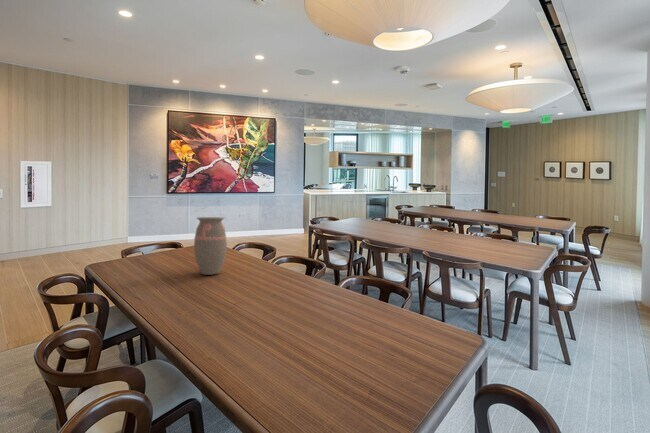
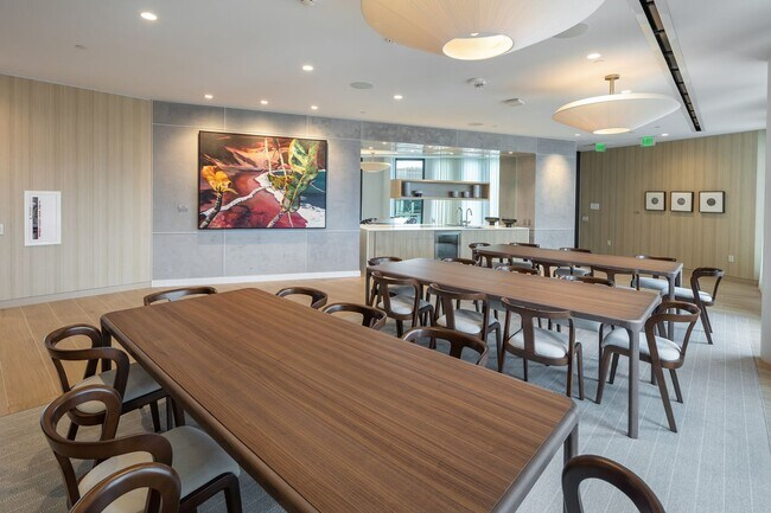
- decorative vase (210, 245)
